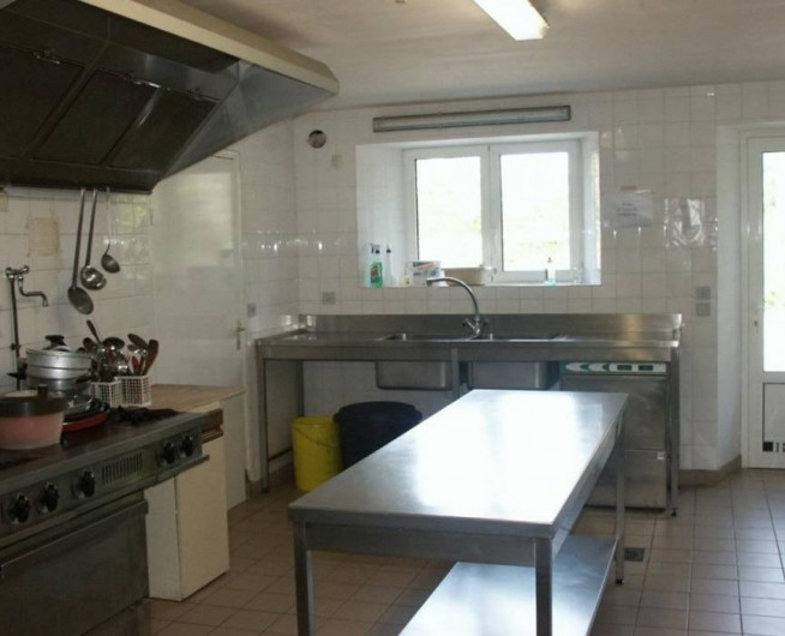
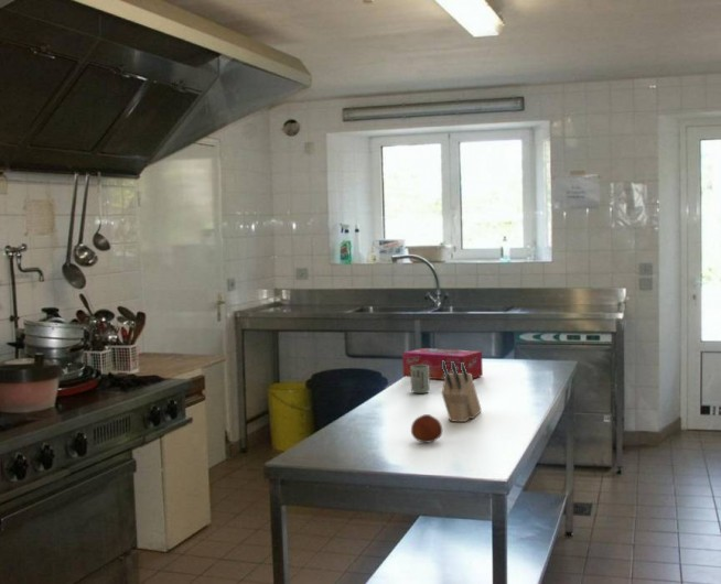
+ knife block (460, 387)
+ cup (420, 379)
+ fruit (427, 428)
+ tissue box (441, 364)
